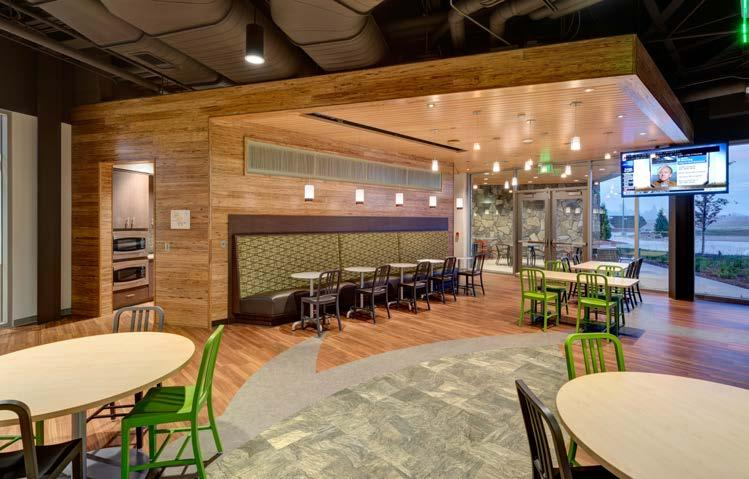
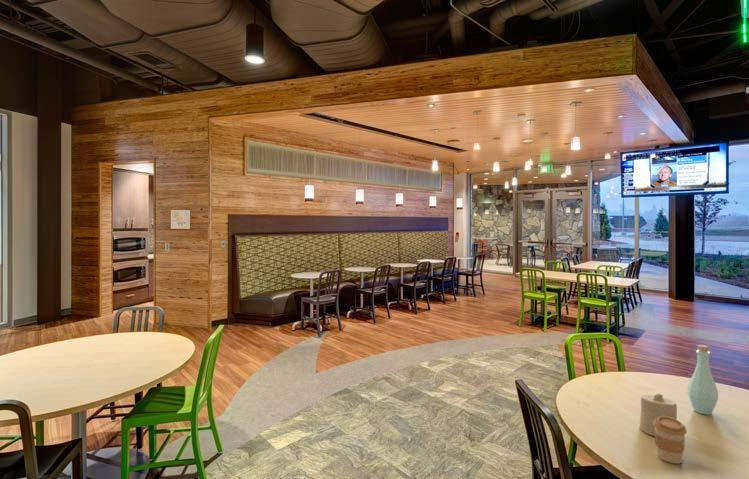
+ bottle (702, 378)
+ coffee cup (669, 439)
+ candle (657, 412)
